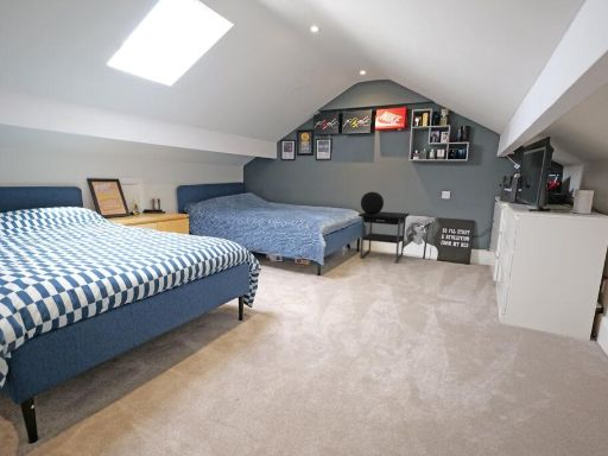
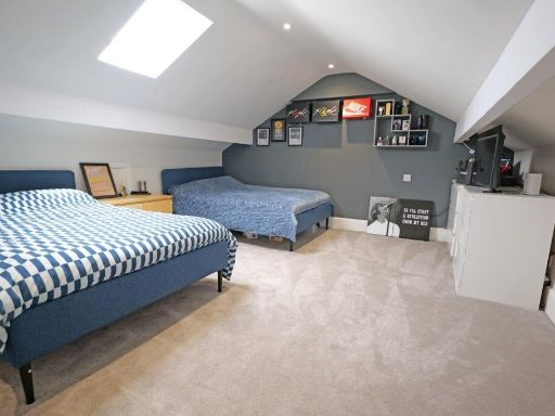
- nightstand (382, 235)
- decorative globe (372, 202)
